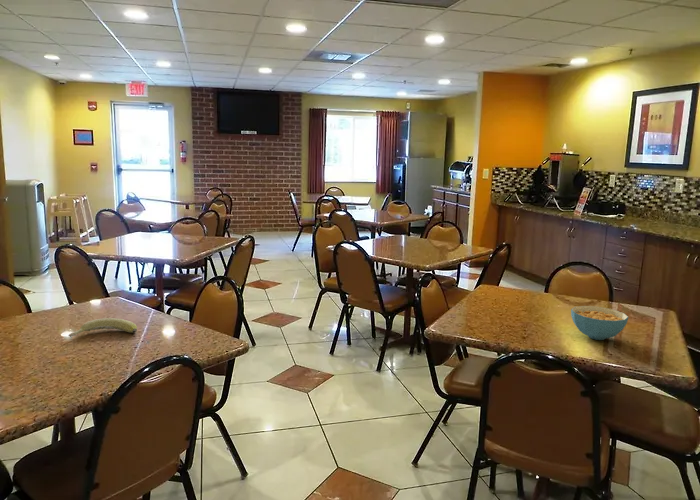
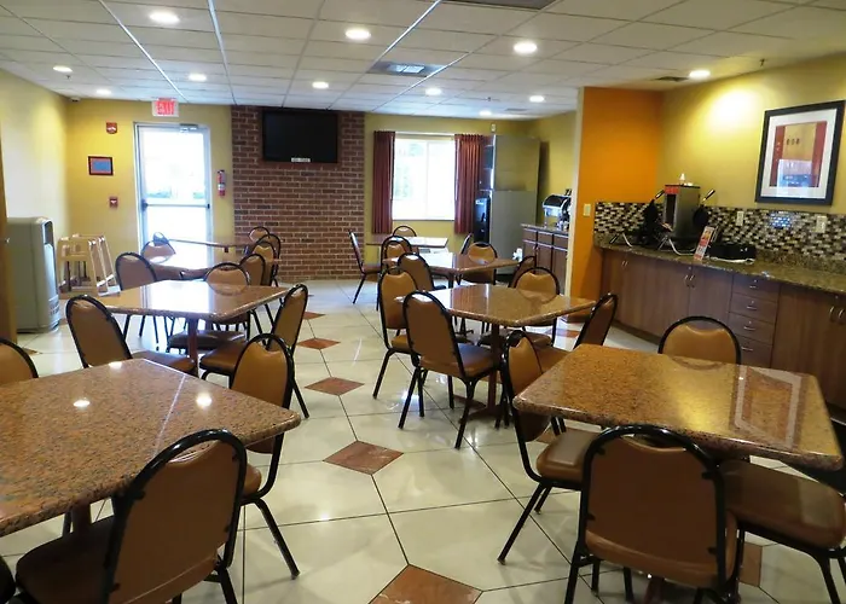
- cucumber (102, 328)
- cereal bowl (597, 325)
